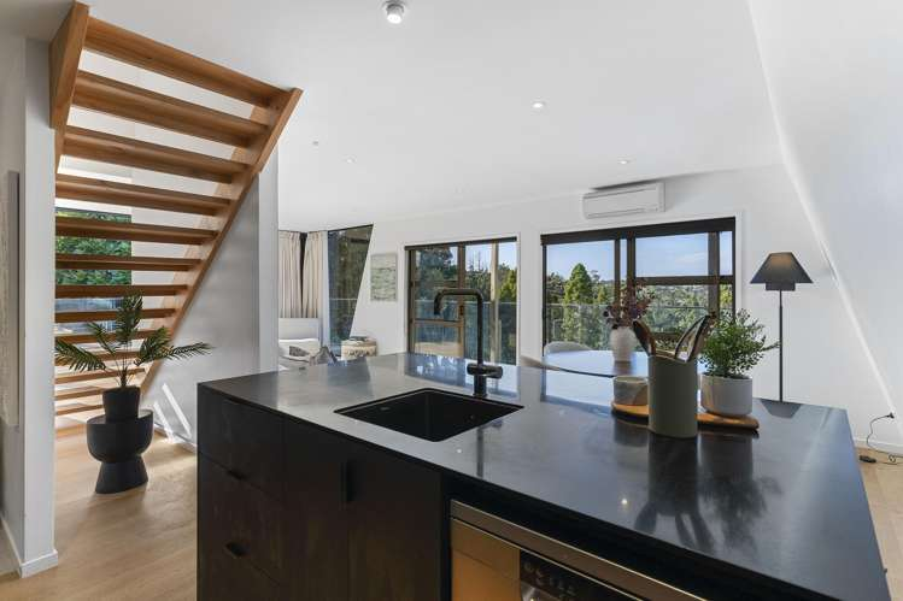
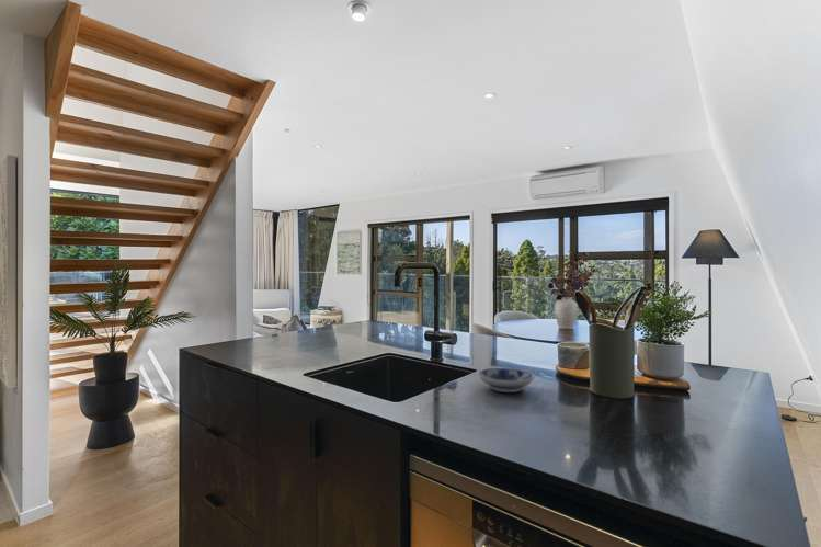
+ bowl (505, 380)
